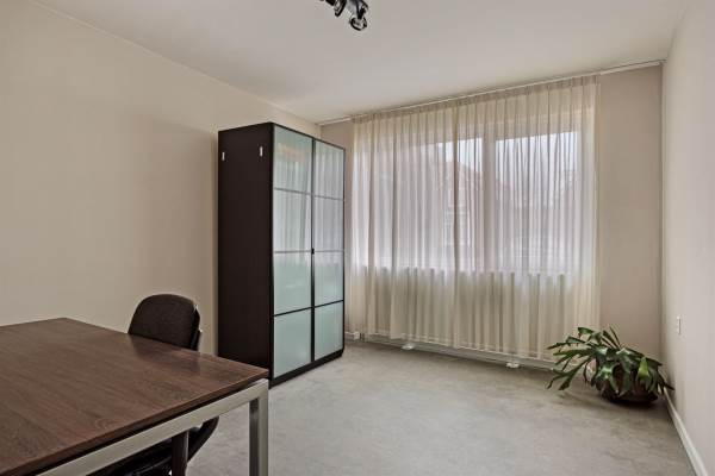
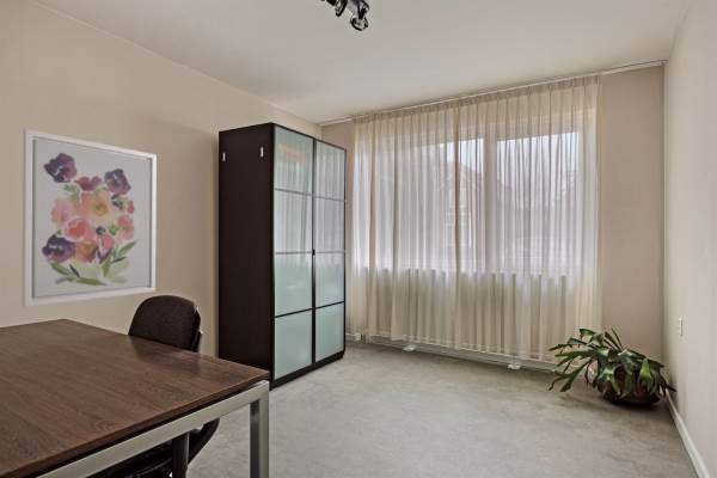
+ wall art (97, 220)
